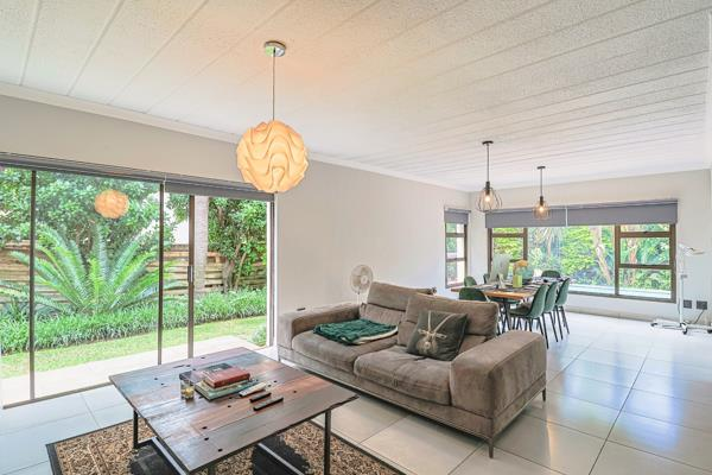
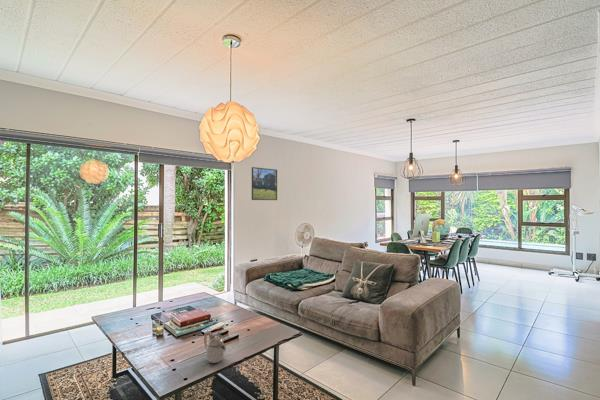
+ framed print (264, 184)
+ teapot (214, 346)
